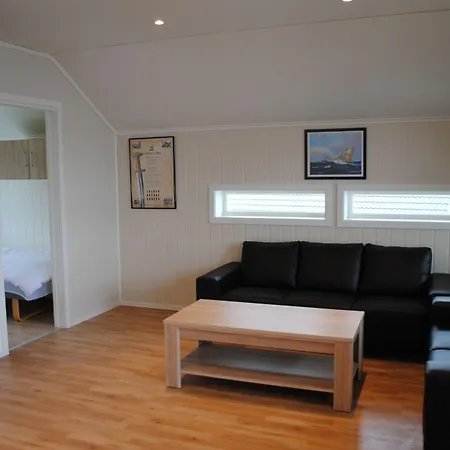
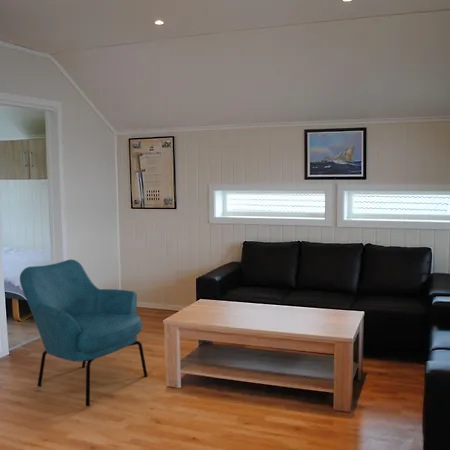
+ armchair (83, 324)
